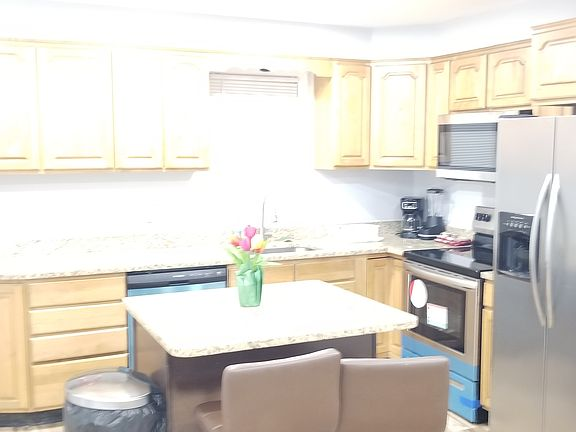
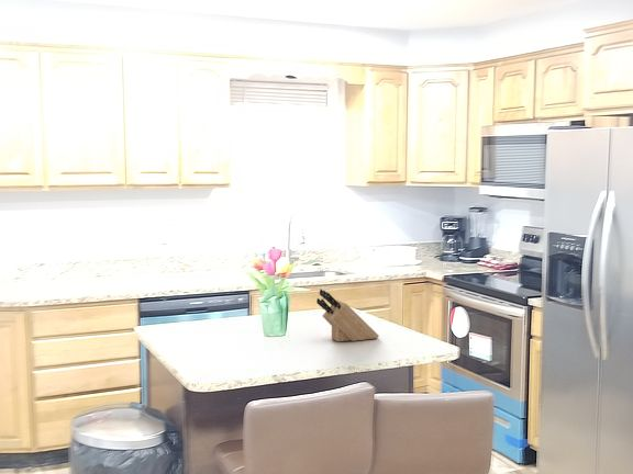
+ knife block (346, 314)
